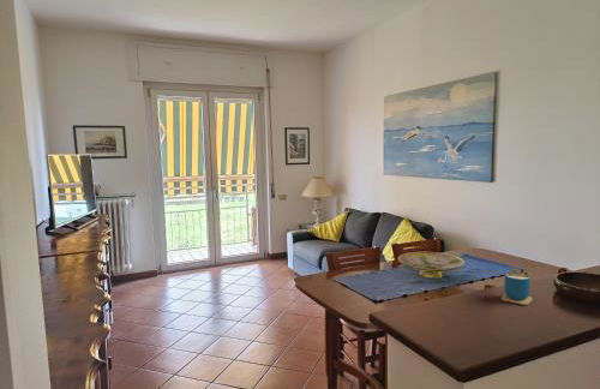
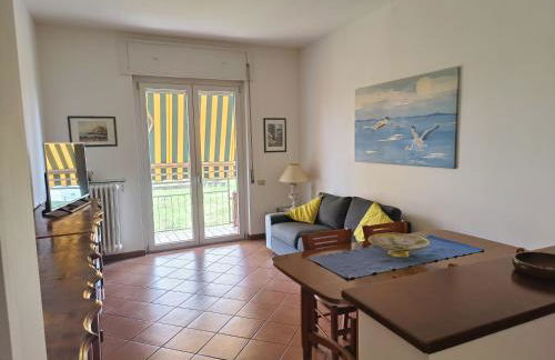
- cup (517, 279)
